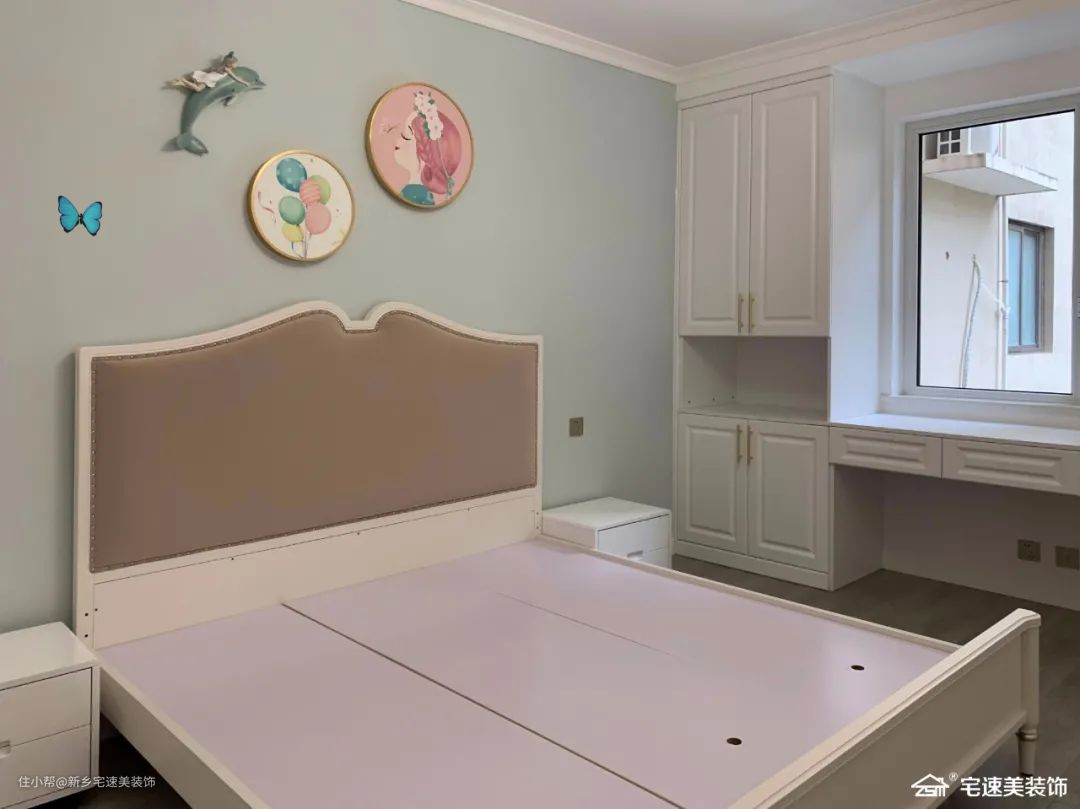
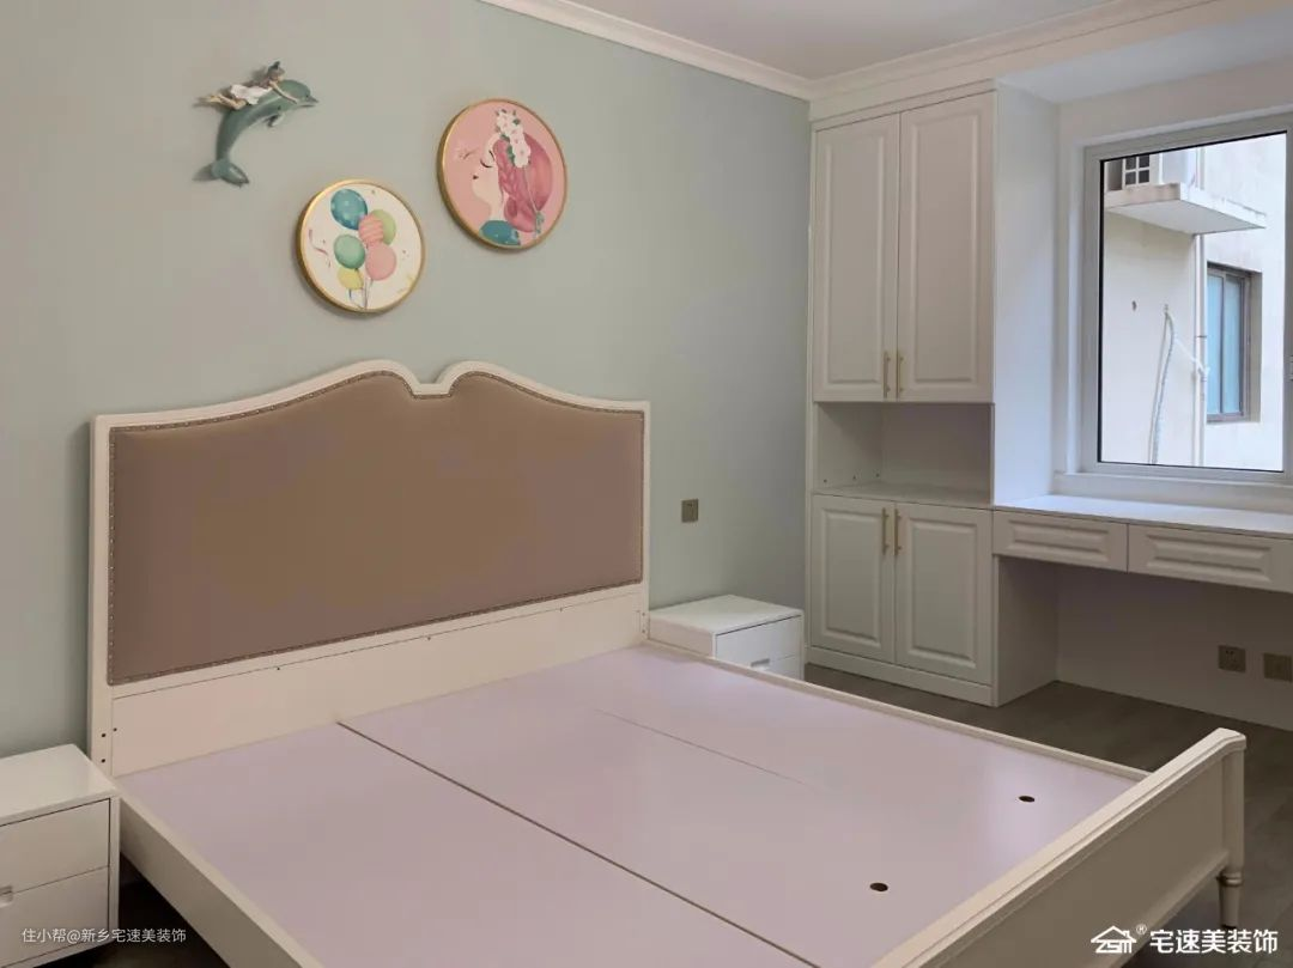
- decorative butterfly (80, 216)
